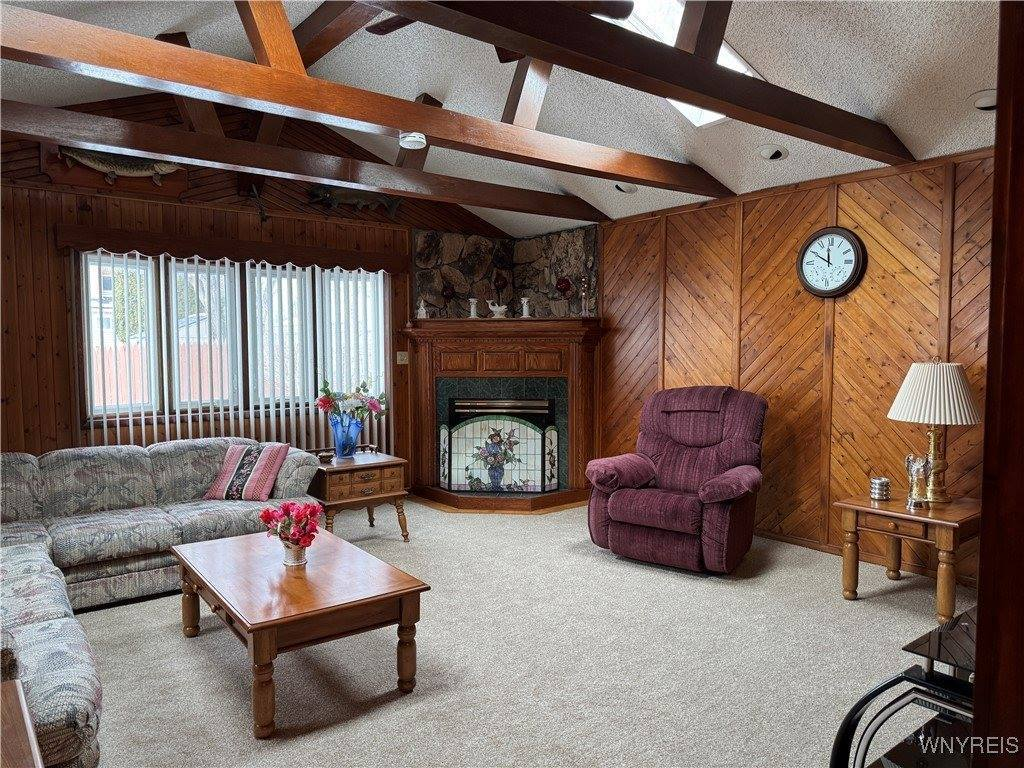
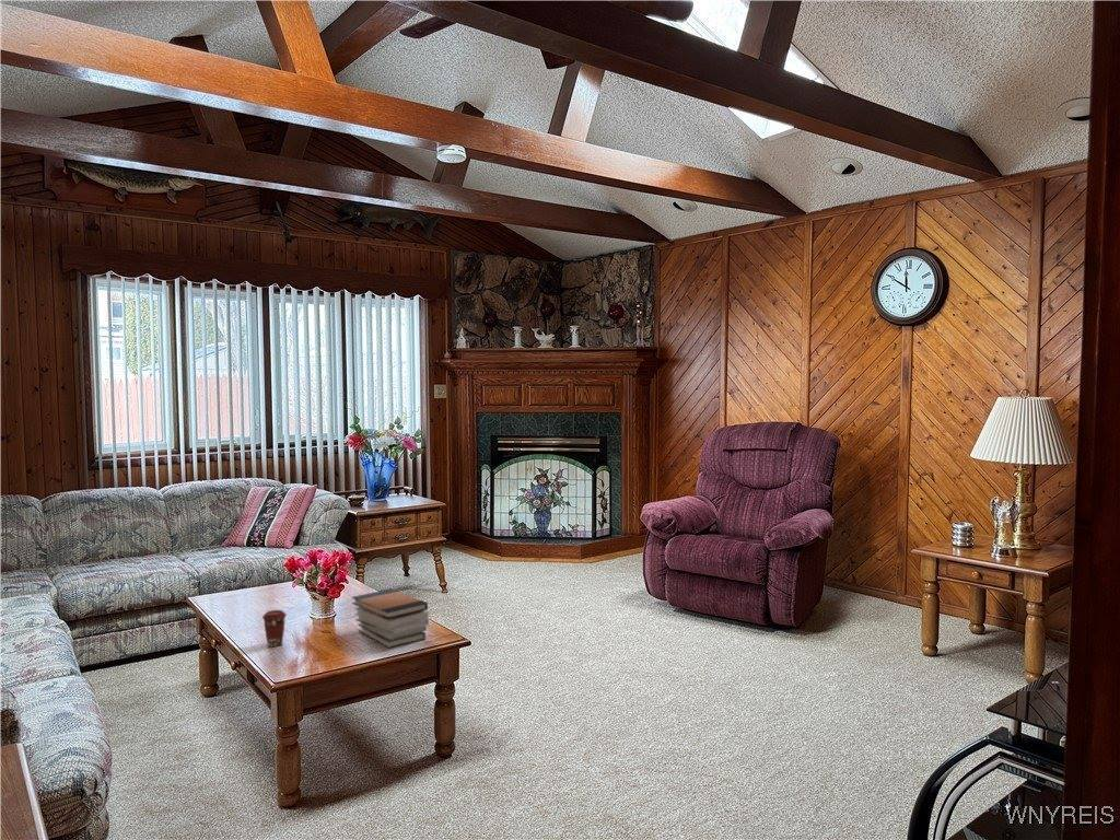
+ coffee cup (275, 628)
+ book stack (390, 617)
